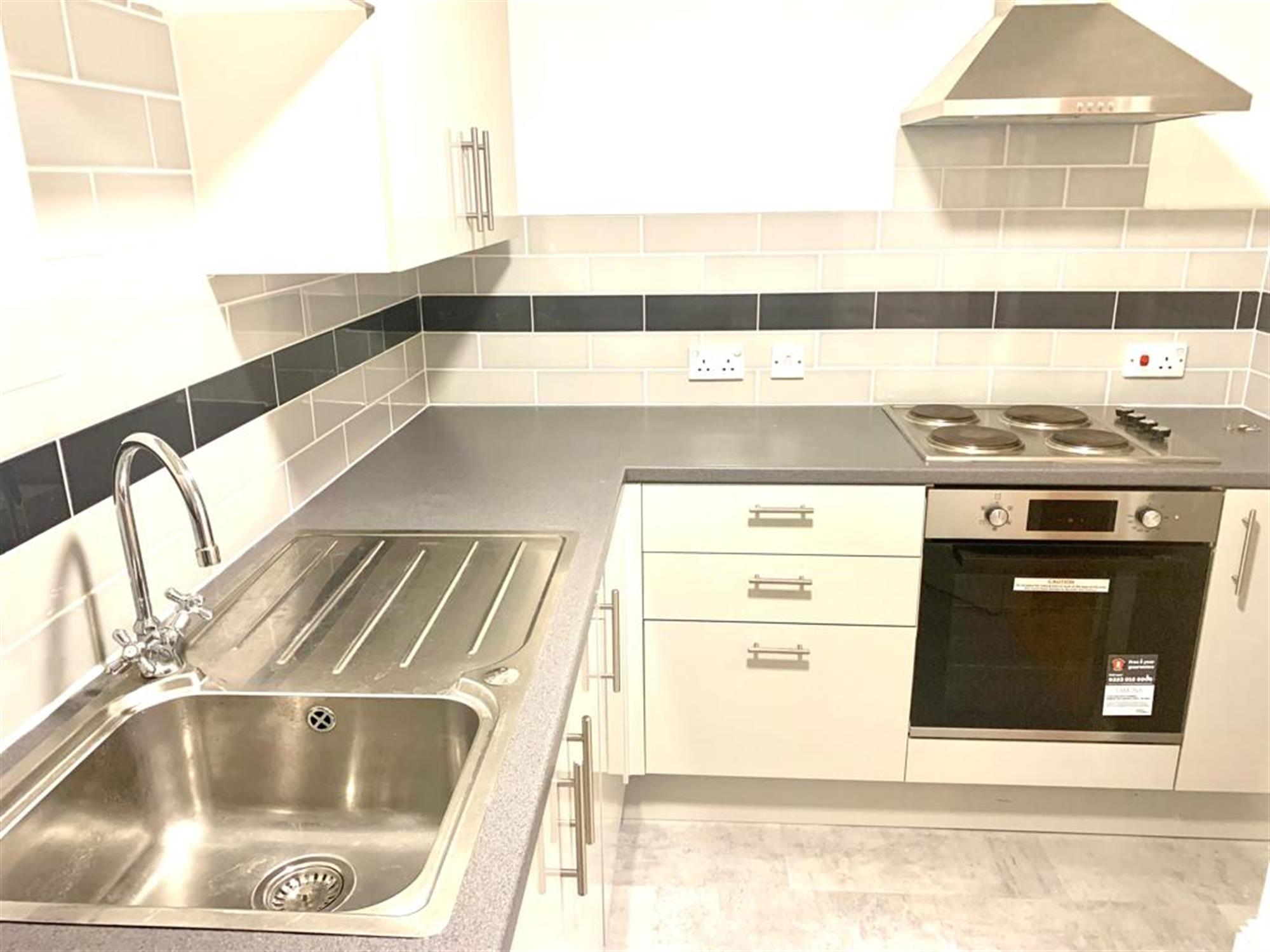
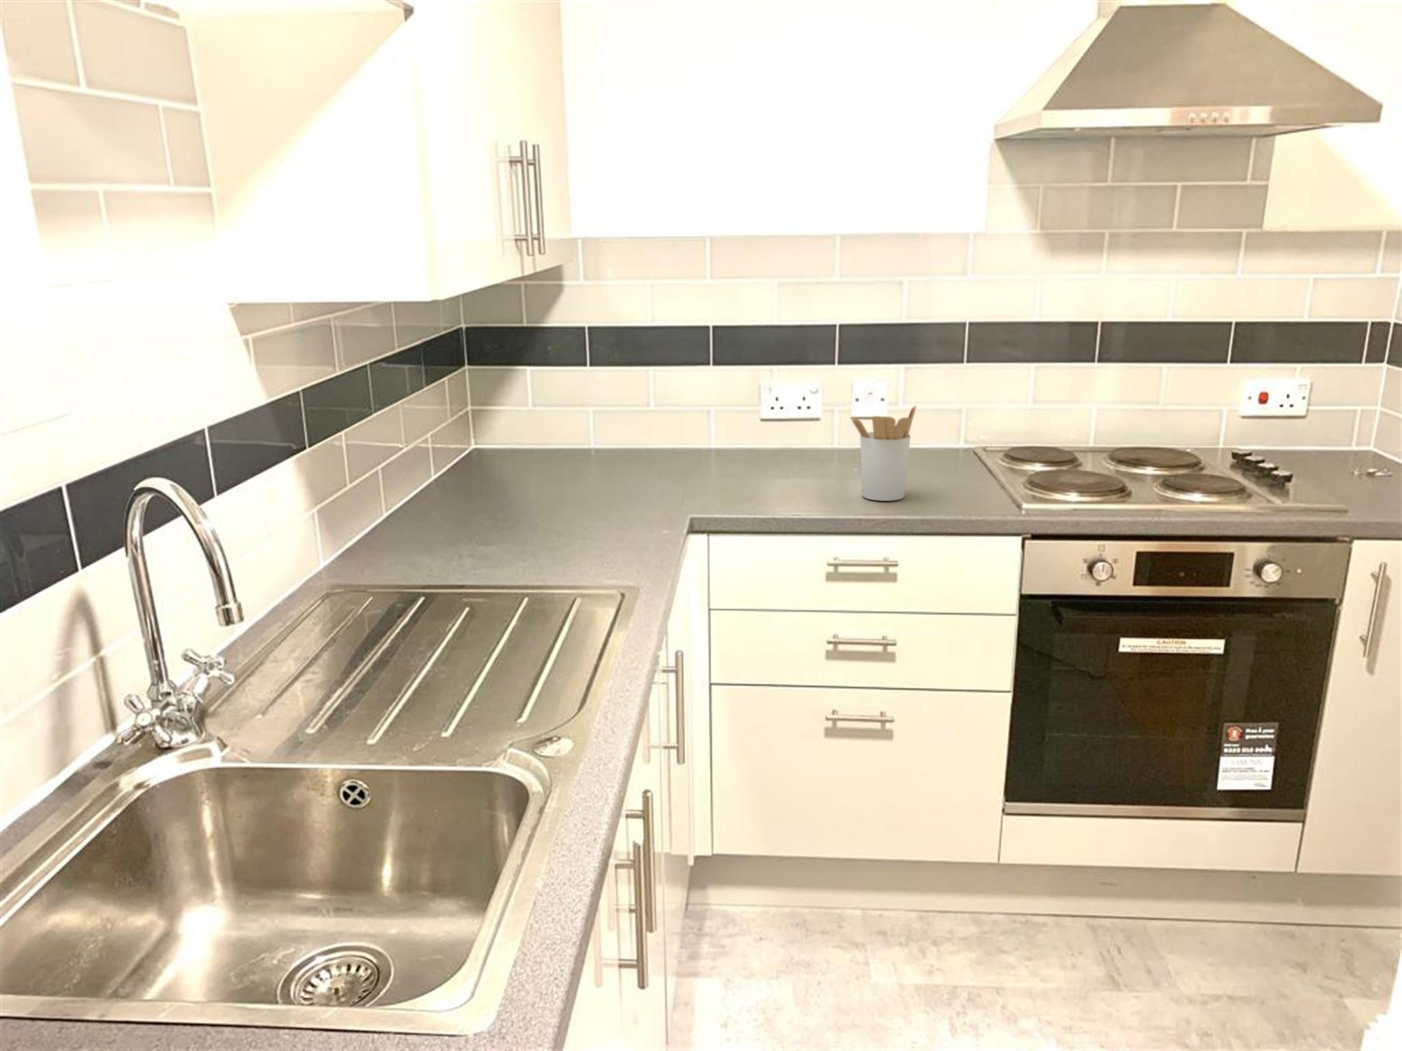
+ utensil holder (886, 454)
